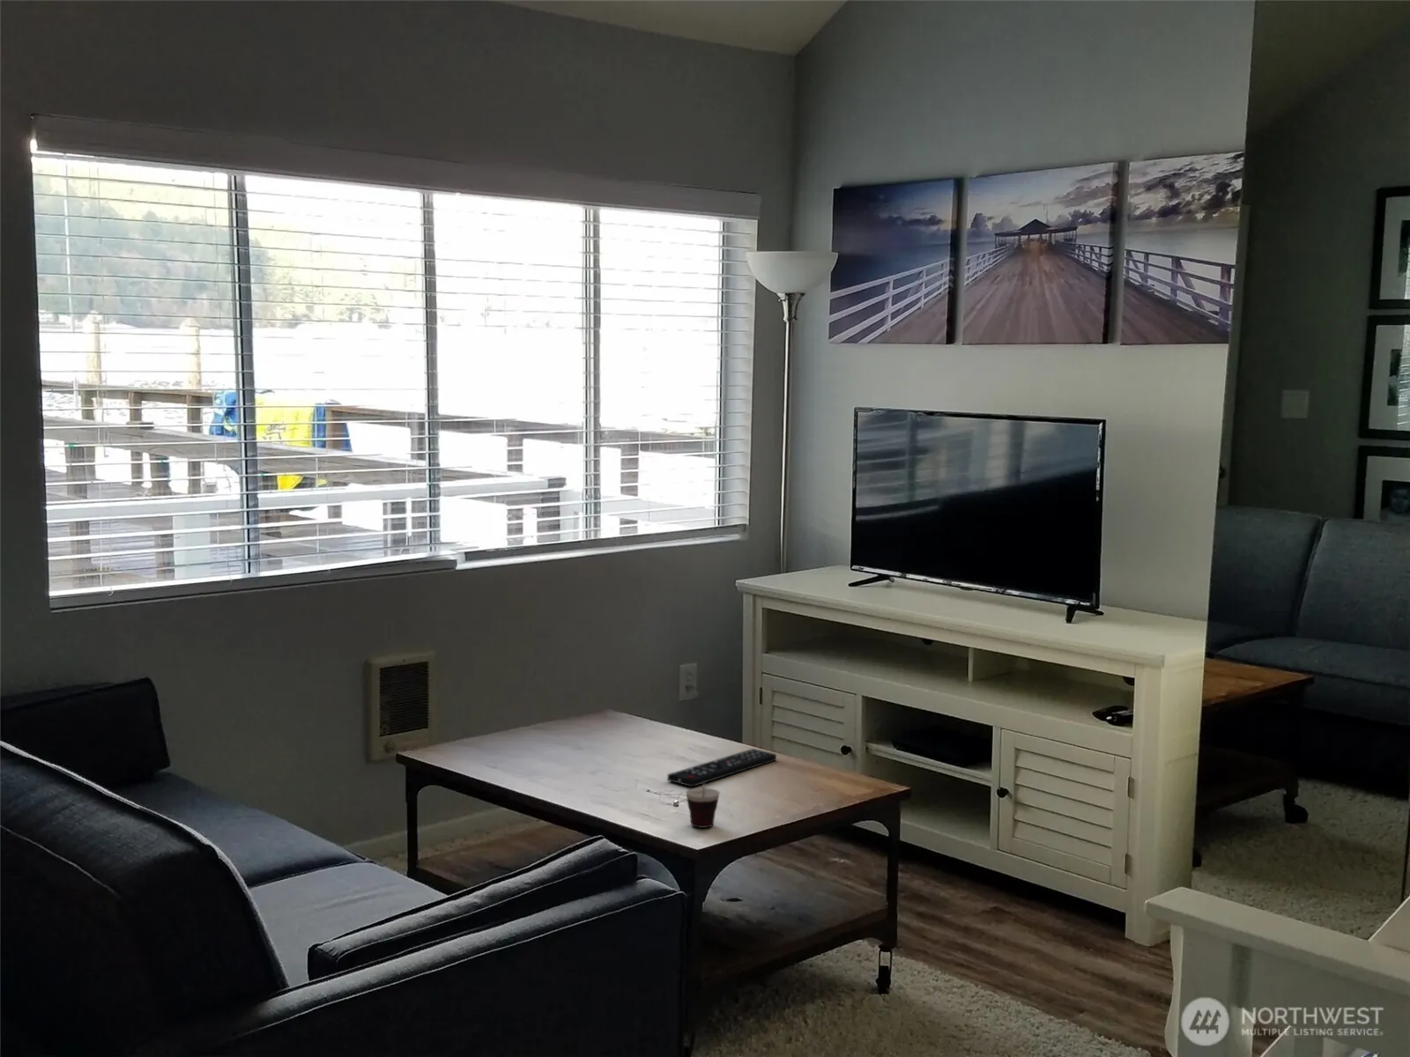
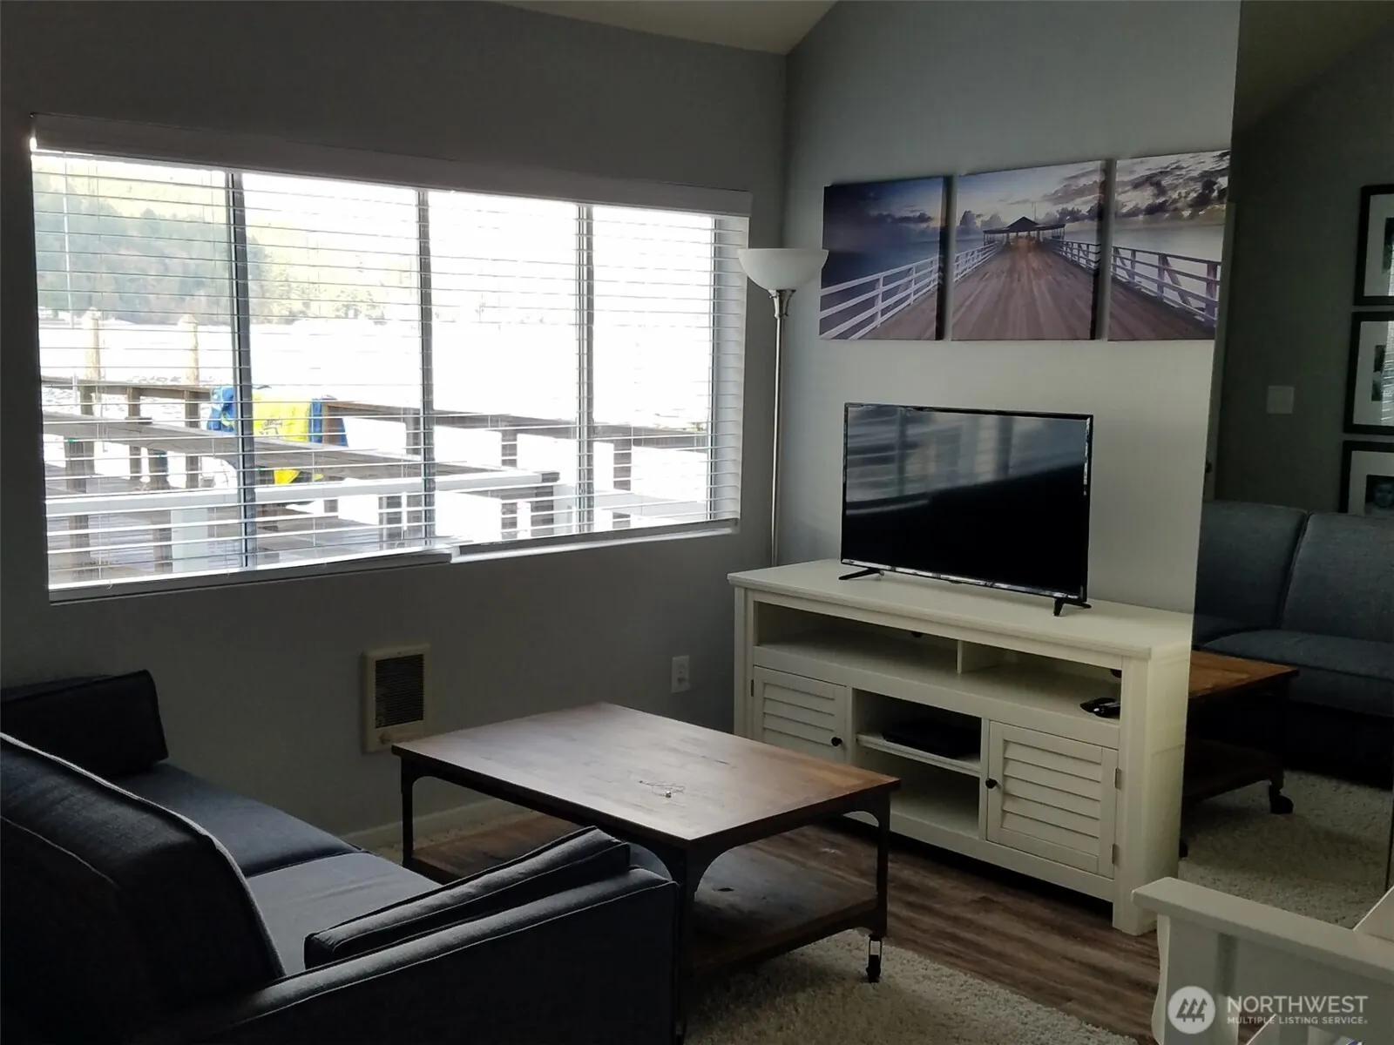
- cup (703, 802)
- remote control (723, 765)
